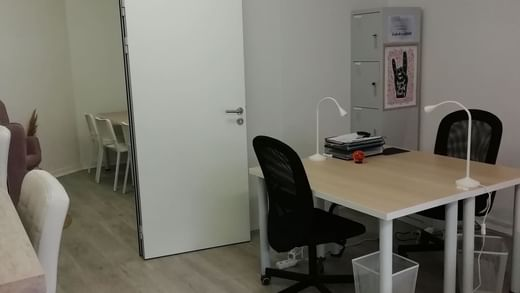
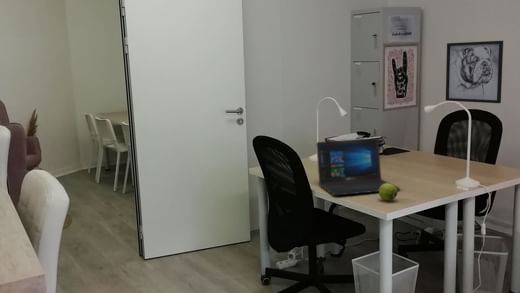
+ laptop (357, 165)
+ wall art (472, 72)
+ apple (387, 192)
